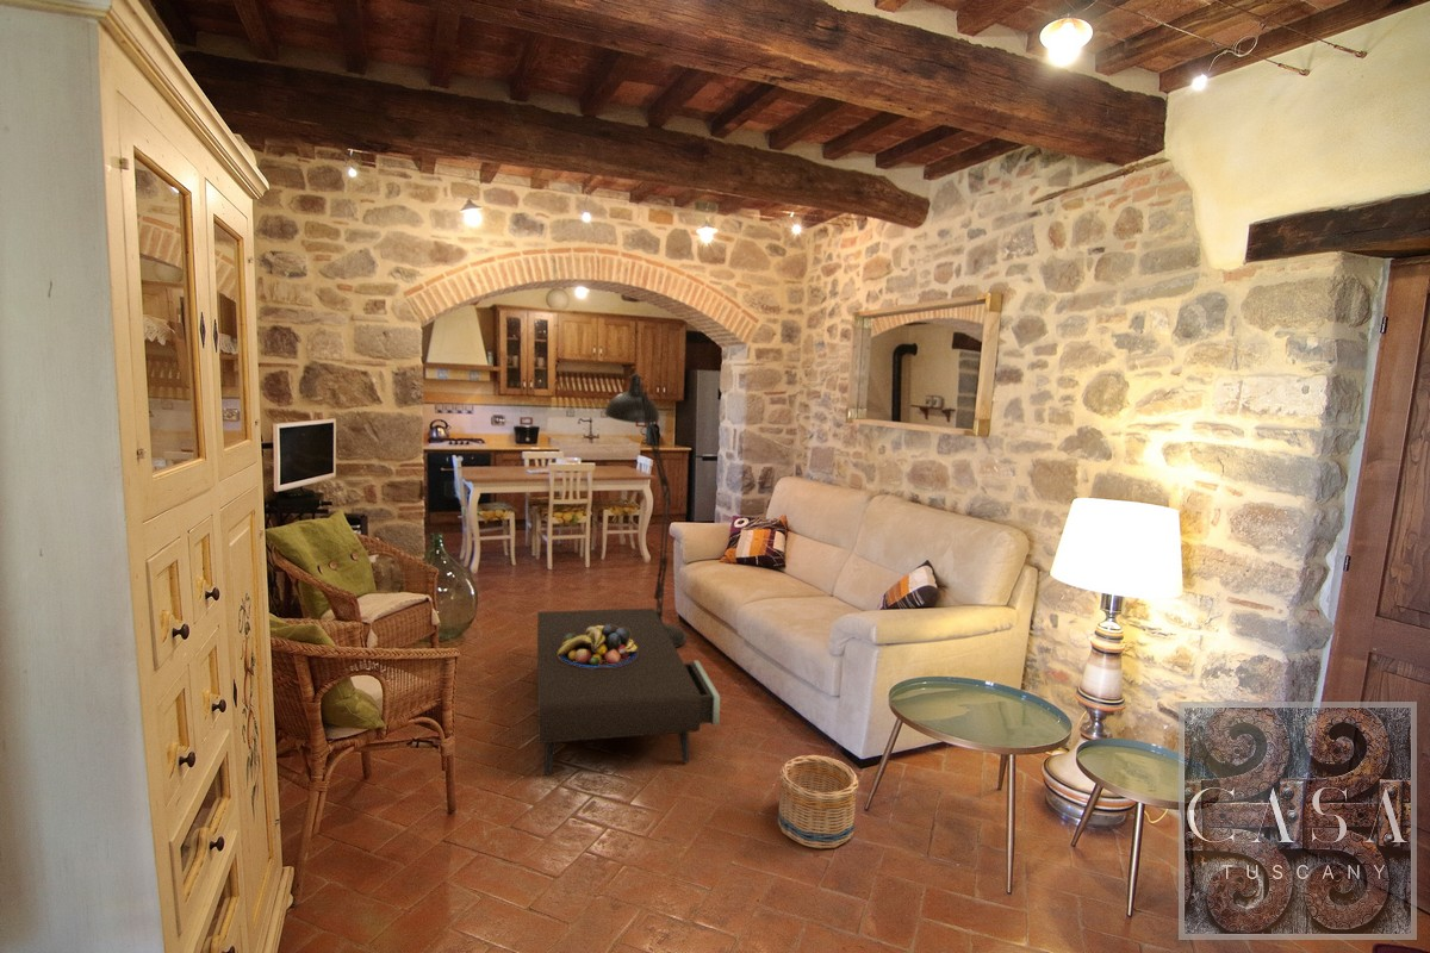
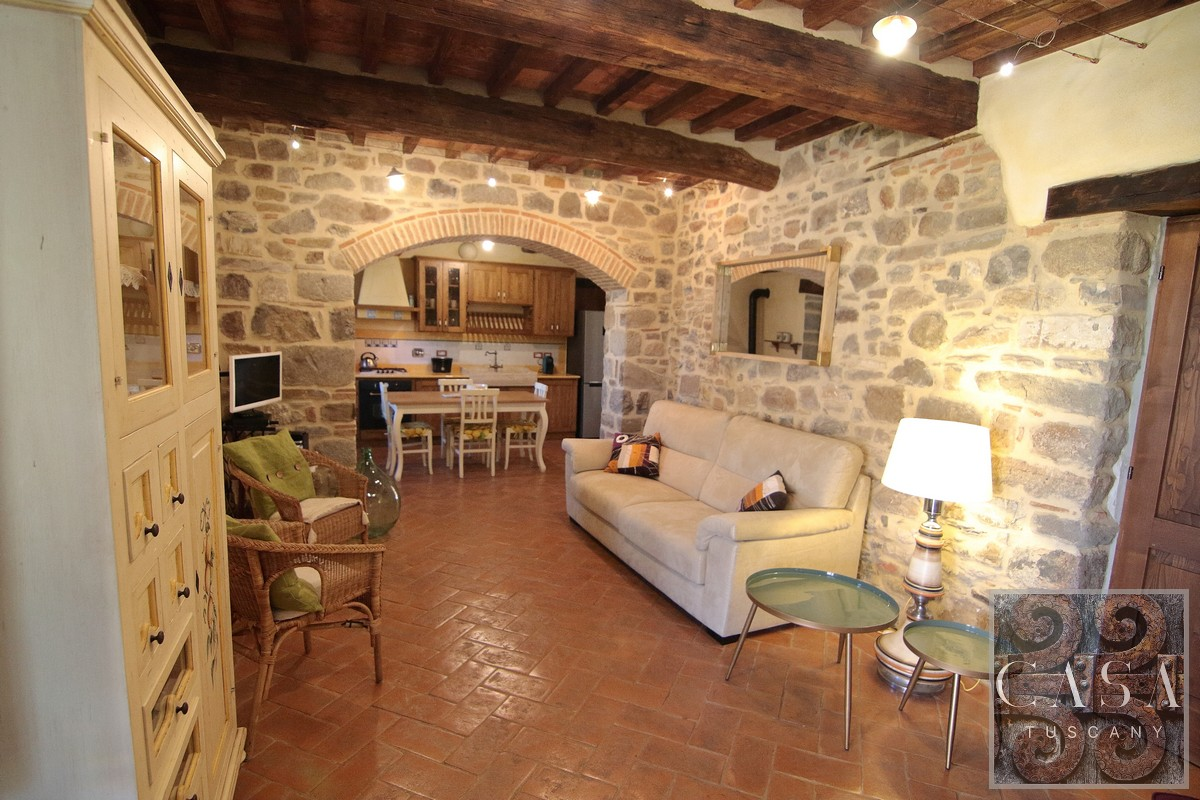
- basket (816, 799)
- floor lamp (663, 496)
- coffee table (618, 678)
- fruit bowl (598, 640)
